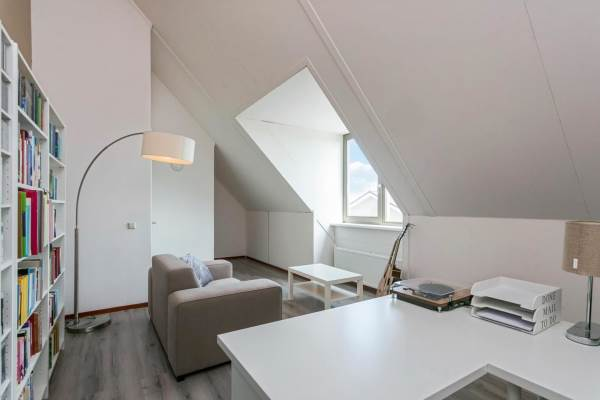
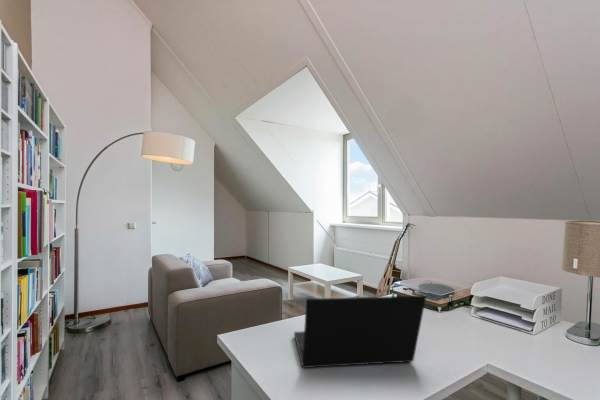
+ laptop (352, 318)
